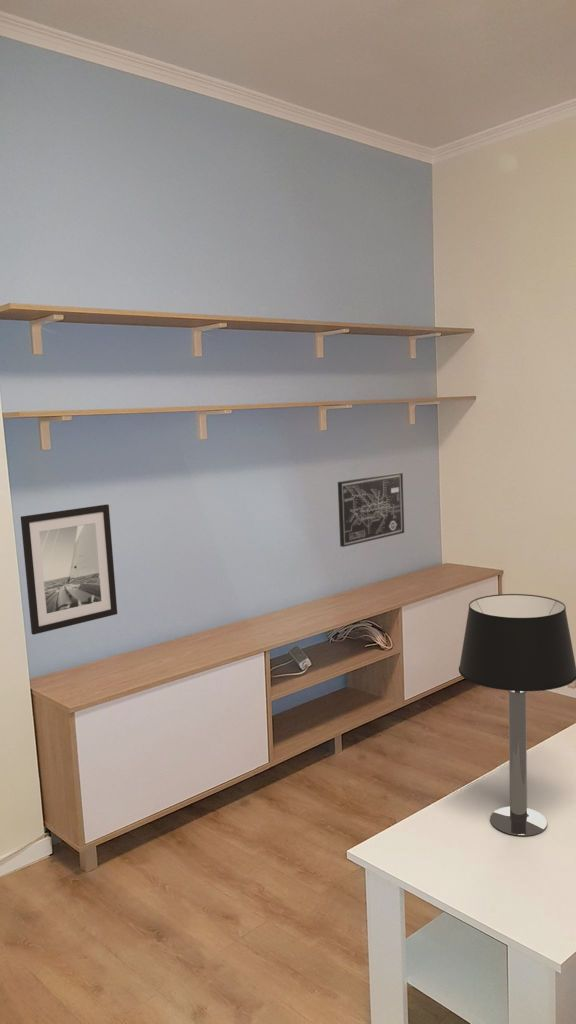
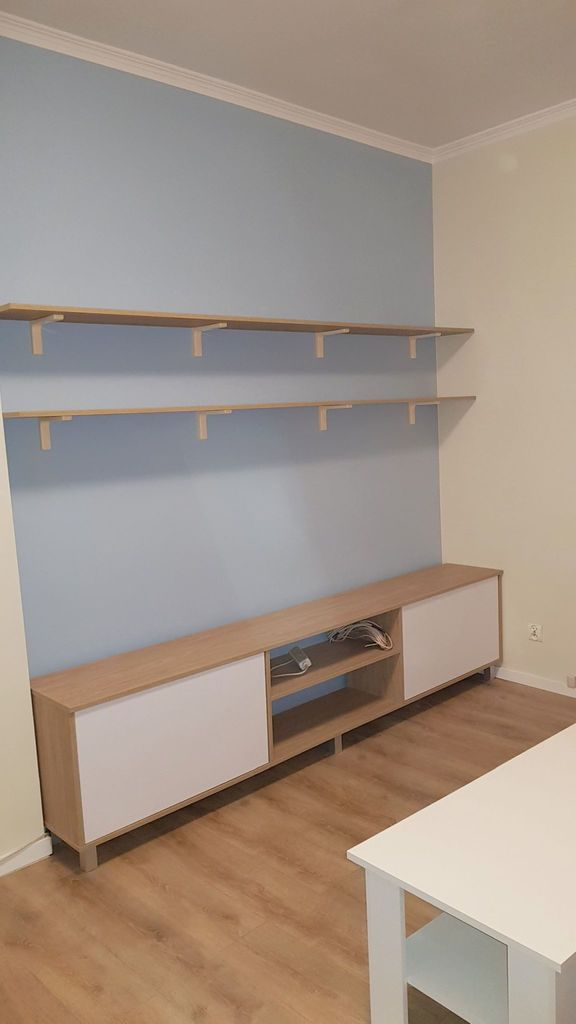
- wall art (372, 508)
- table lamp (517, 715)
- wall art (71, 567)
